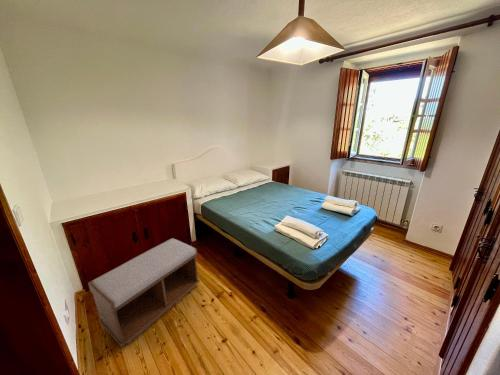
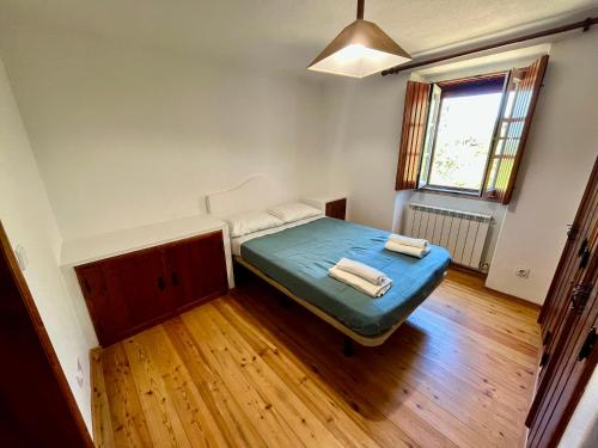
- bench (152, 283)
